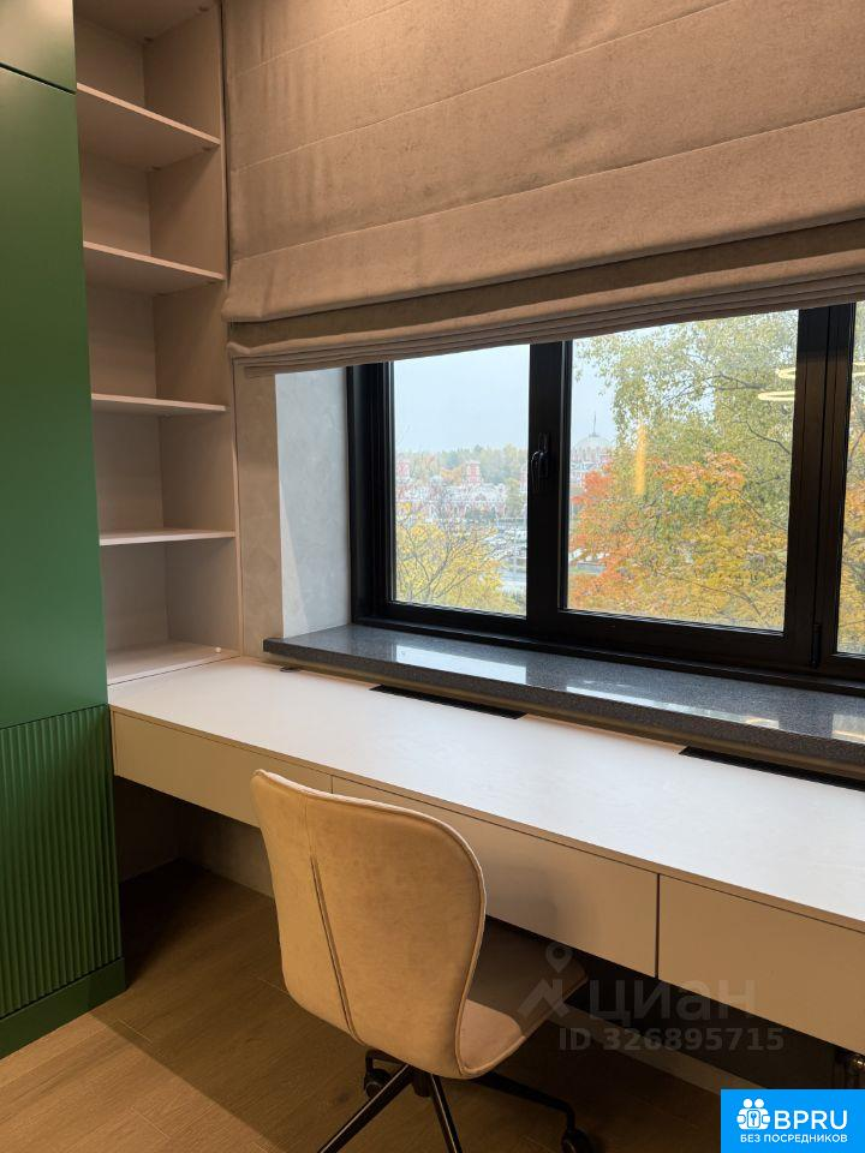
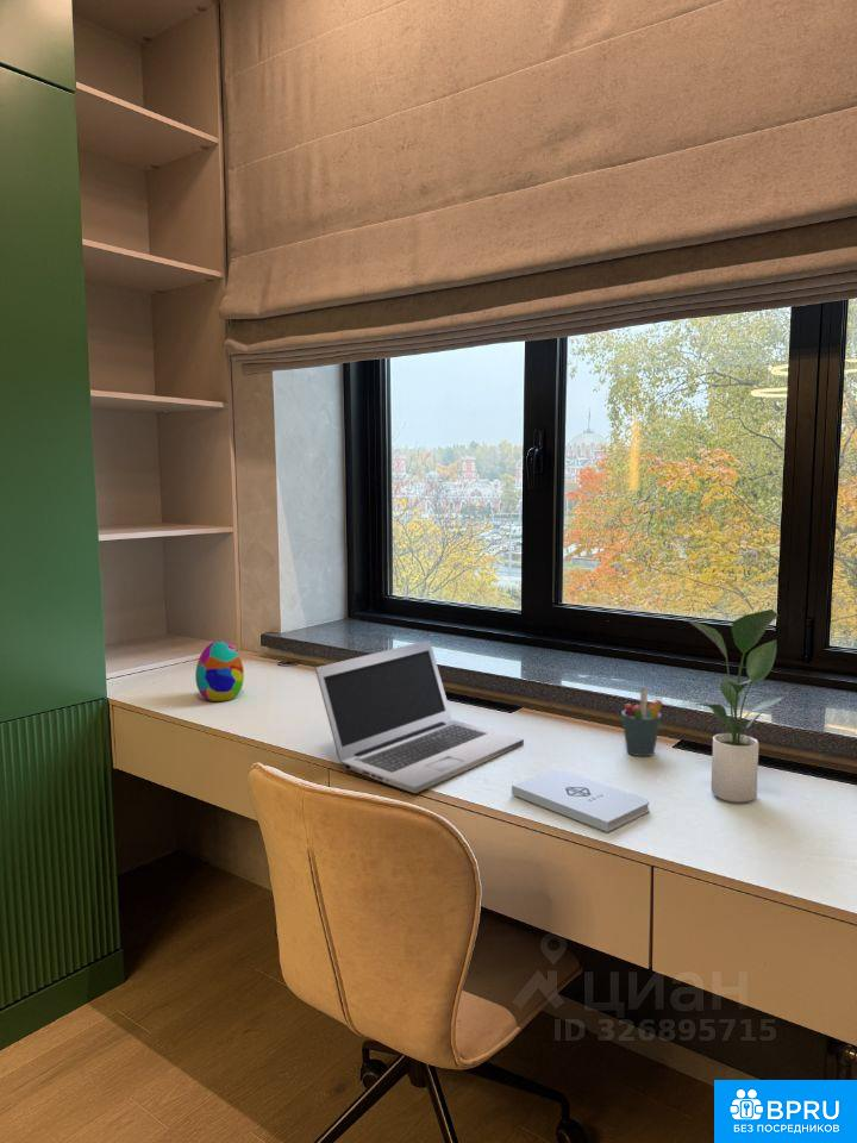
+ pen holder (642, 722)
+ decorative egg (219, 669)
+ potted plant (739, 698)
+ notepad (580, 797)
+ laptop (423, 707)
